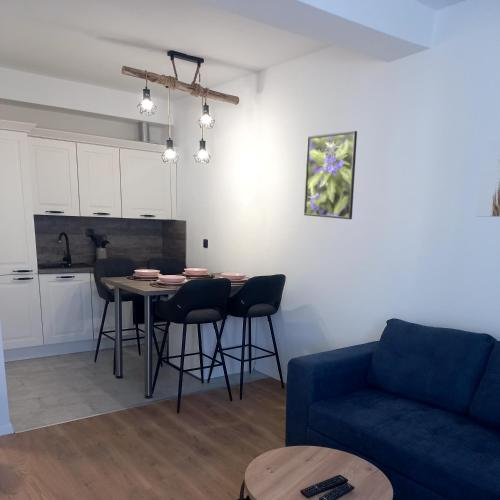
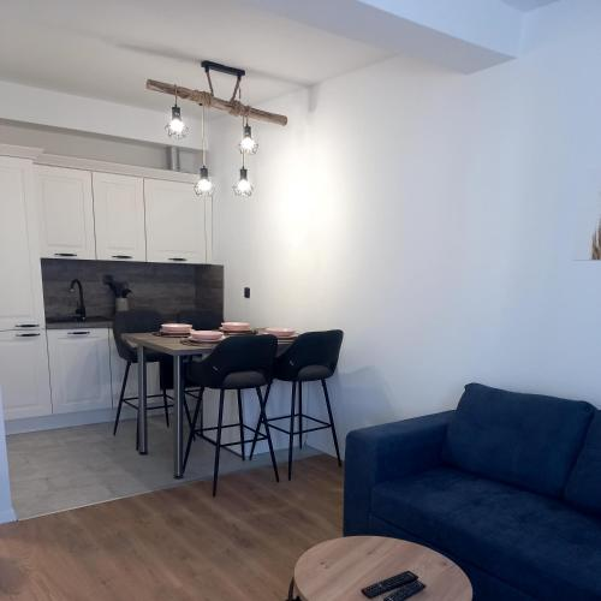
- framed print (328, 176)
